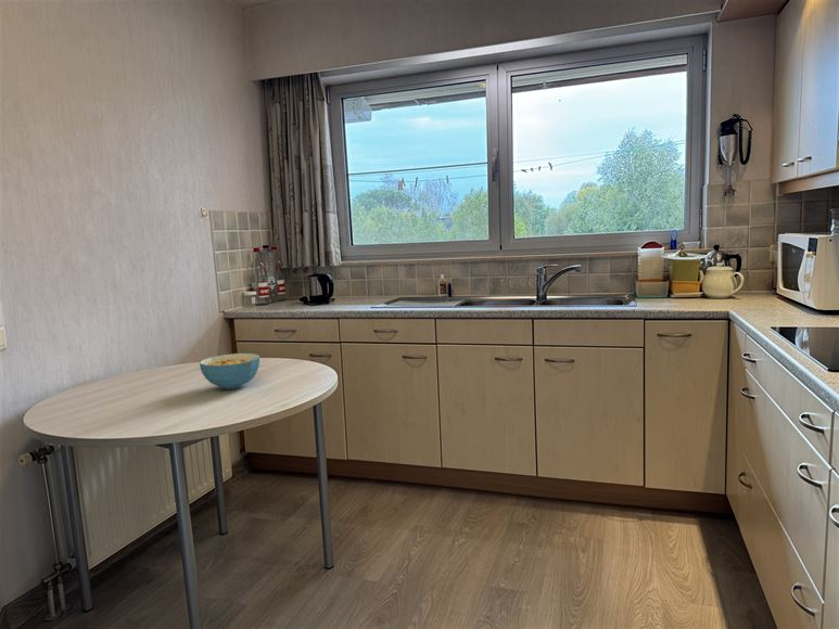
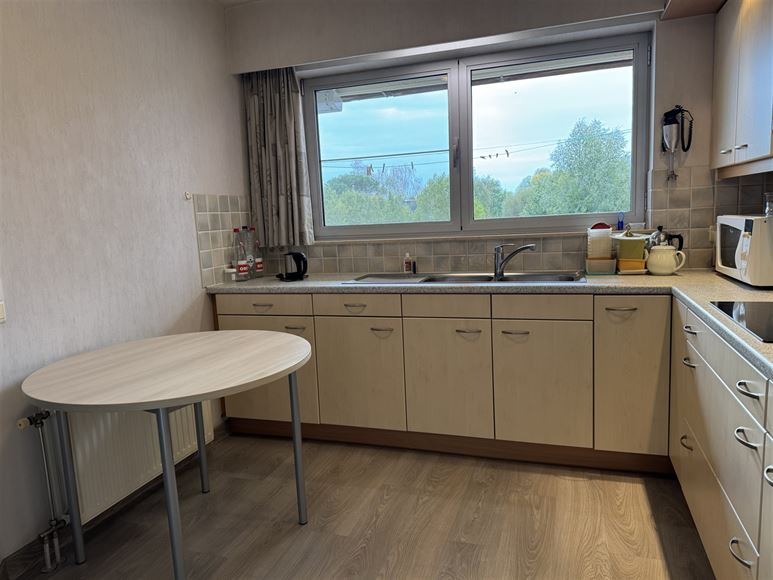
- cereal bowl (231, 373)
